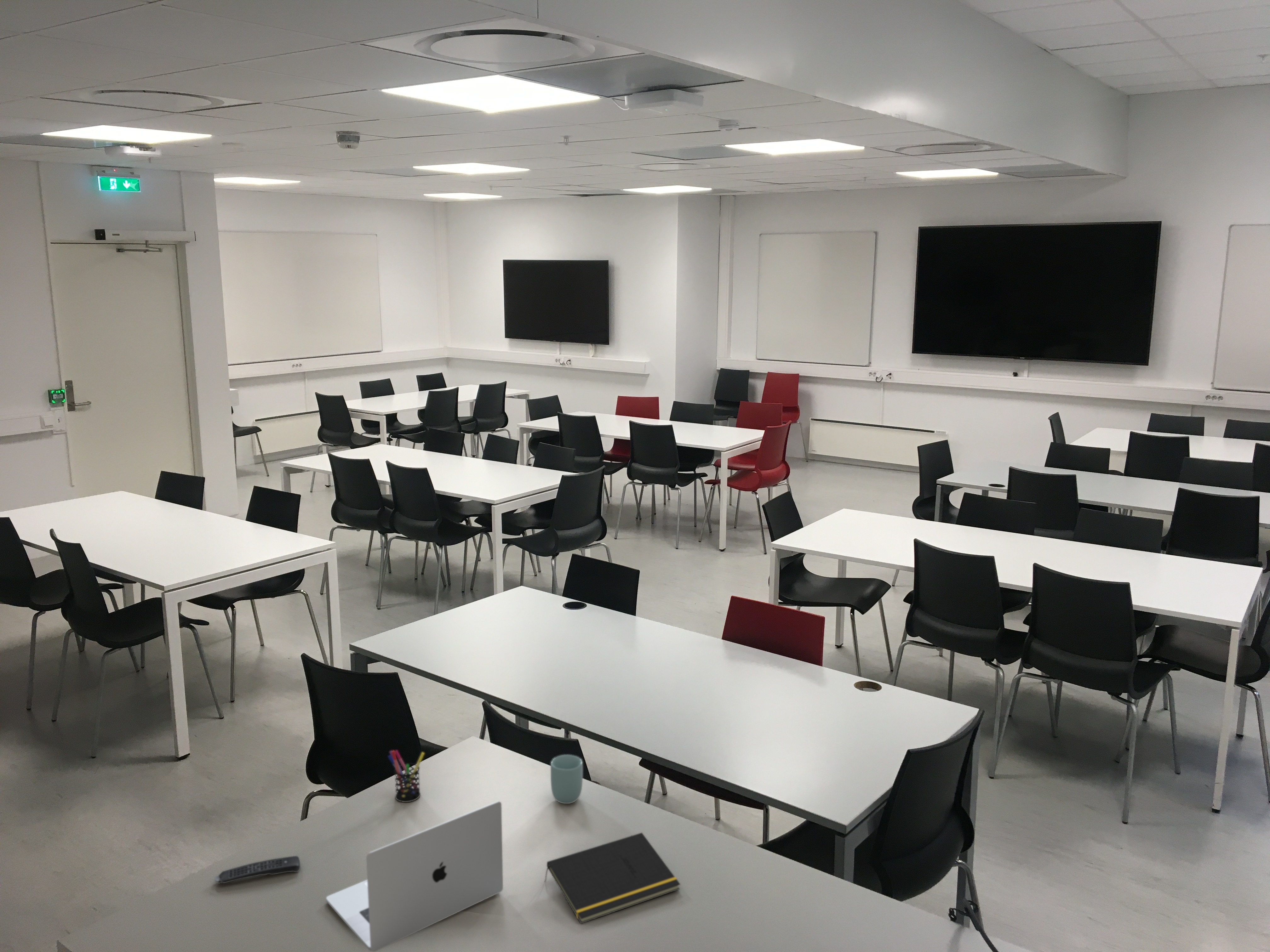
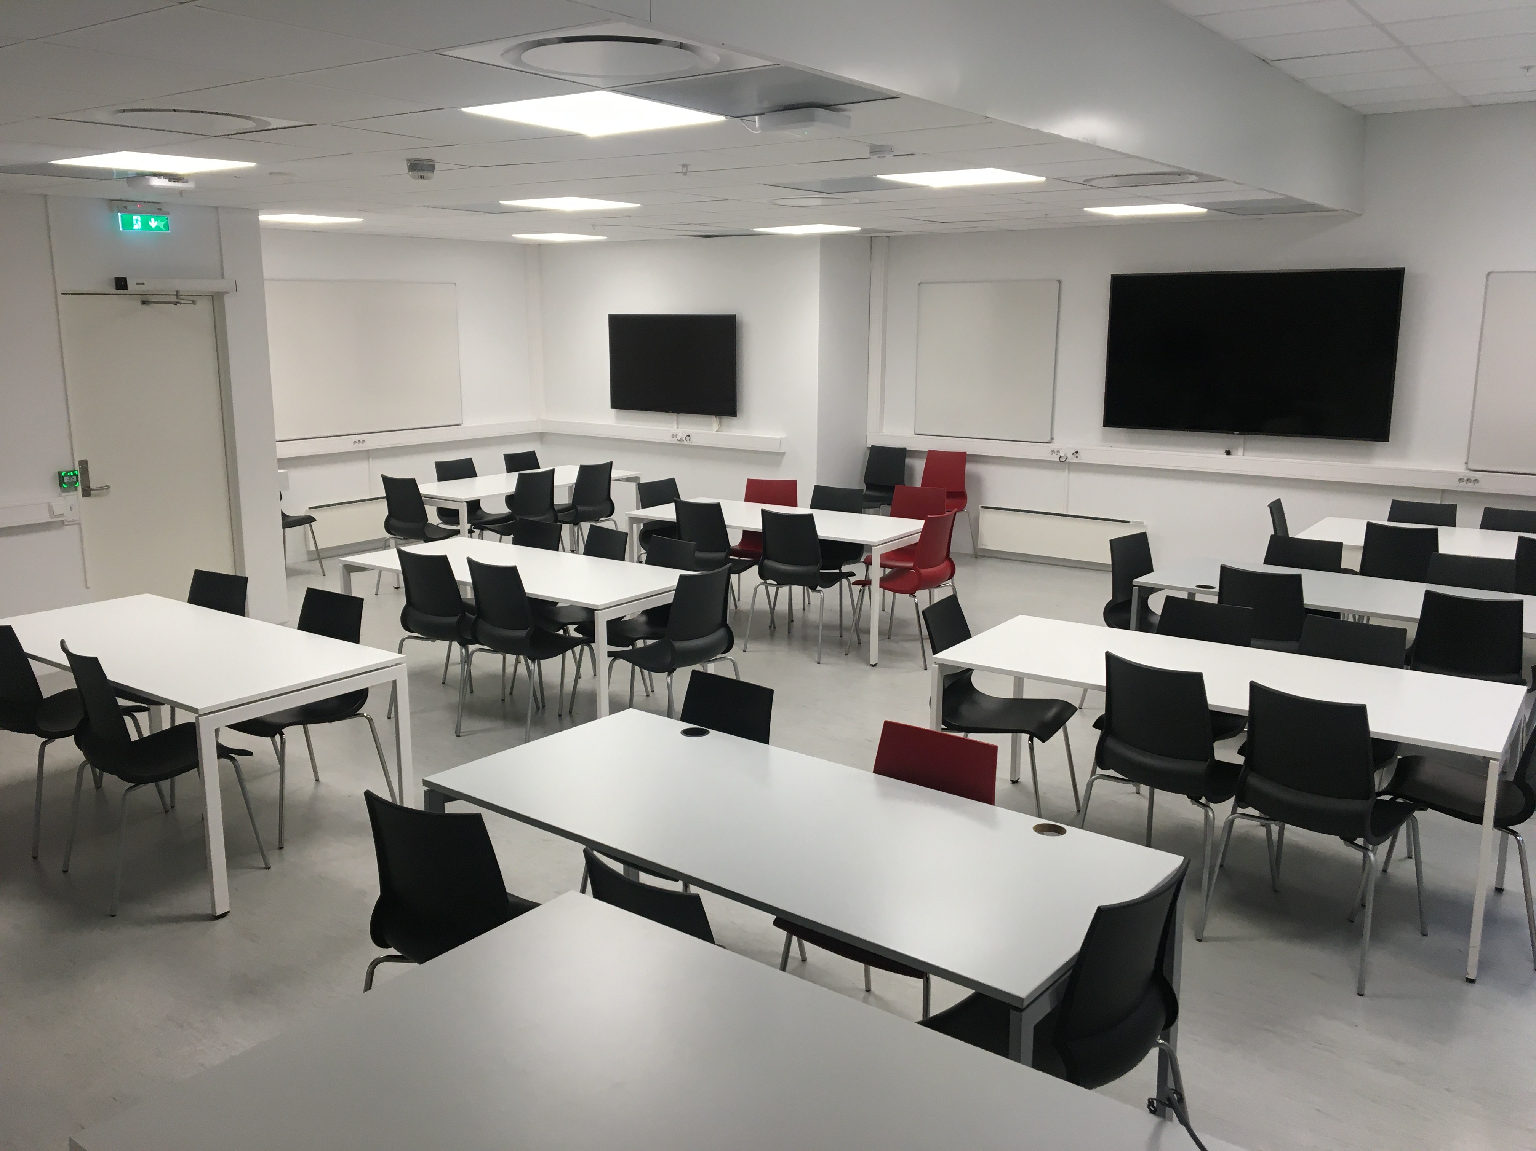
- cup (567, 781)
- laptop (414, 852)
- notepad (613, 875)
- remote control (258, 870)
- pen holder (406, 774)
